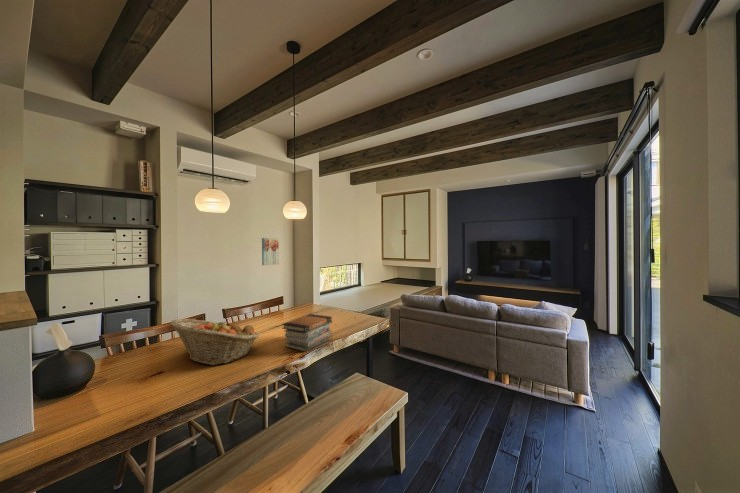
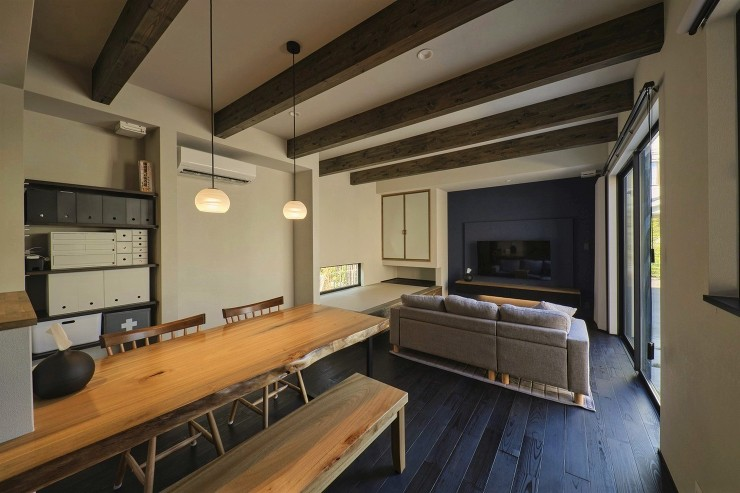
- fruit basket (216, 335)
- wall art (270, 251)
- book stack (308, 331)
